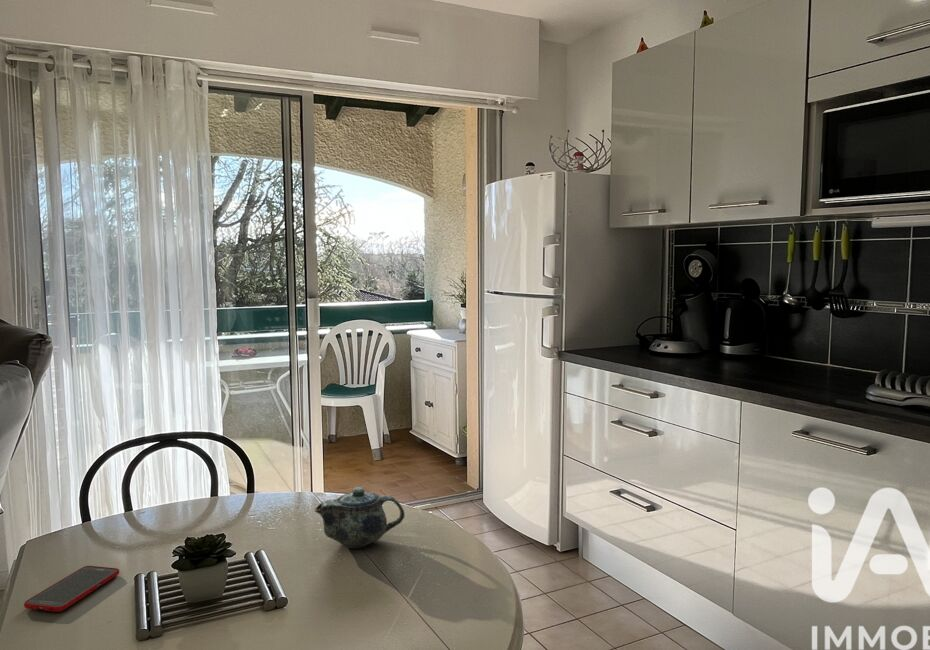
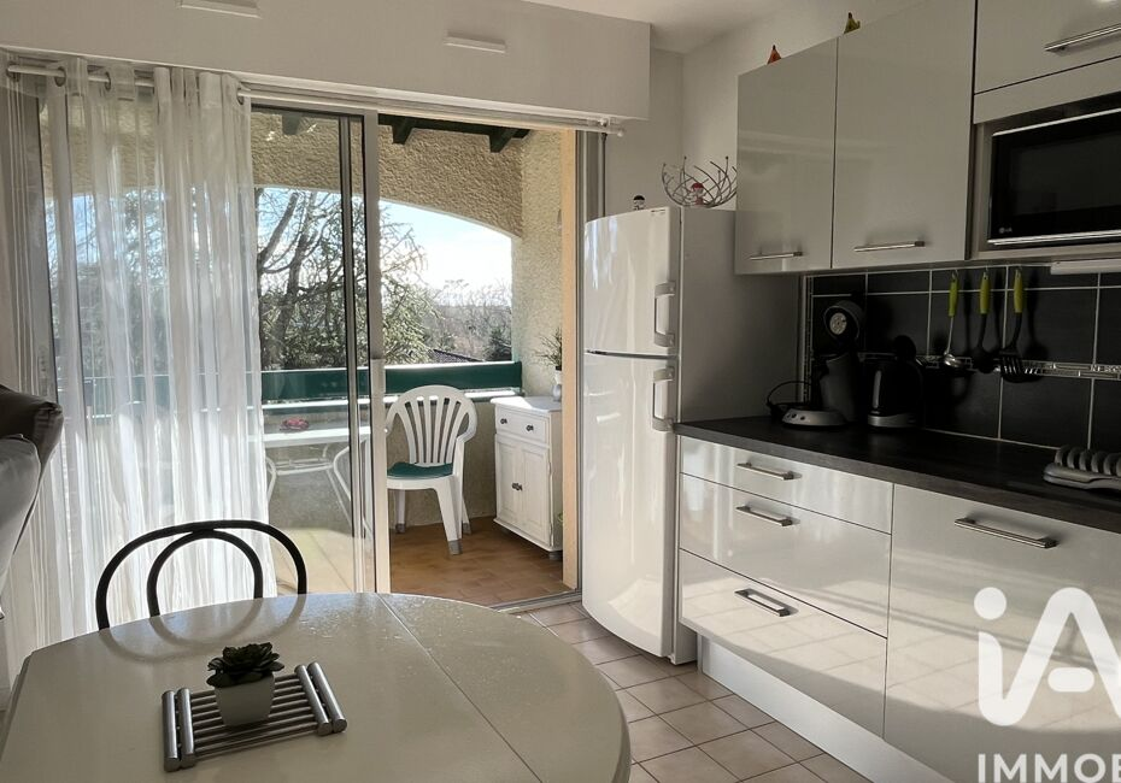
- chinaware (360, 514)
- cell phone (74, 587)
